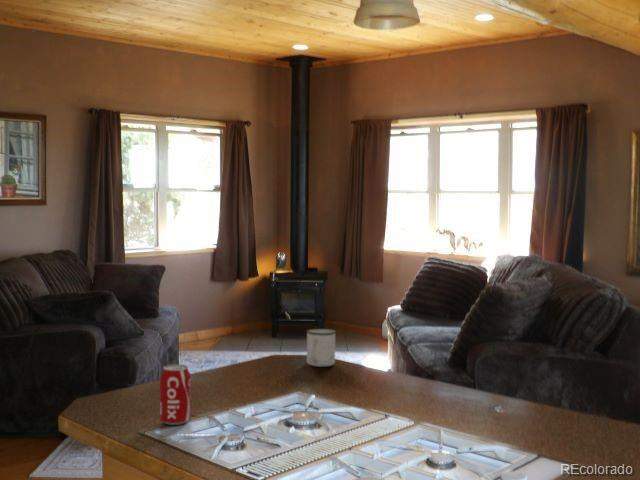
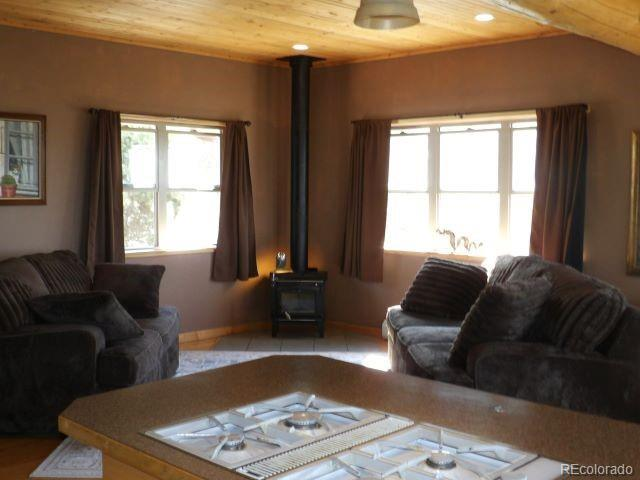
- beverage can (175, 394)
- mug (318, 348)
